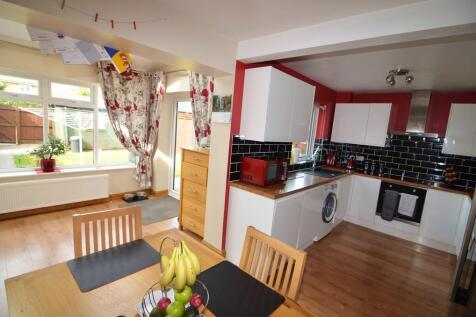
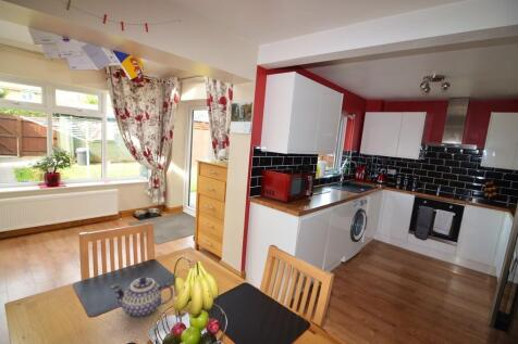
+ teapot (143, 293)
